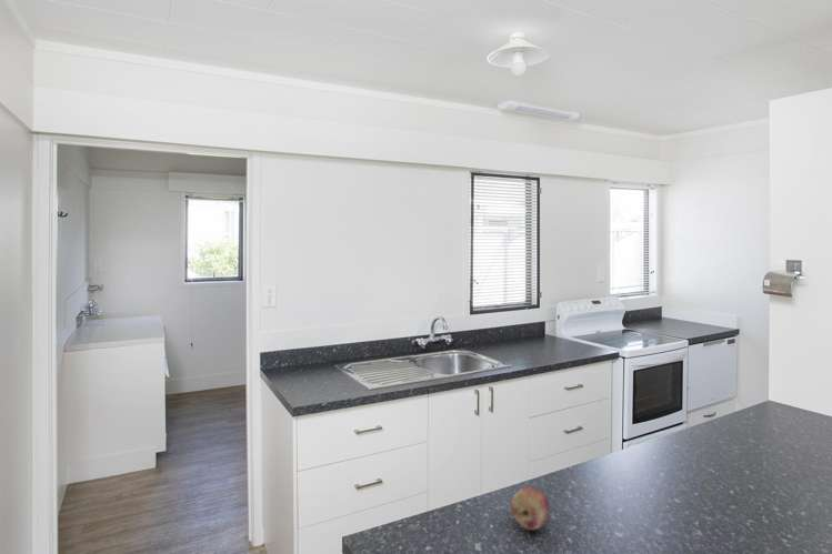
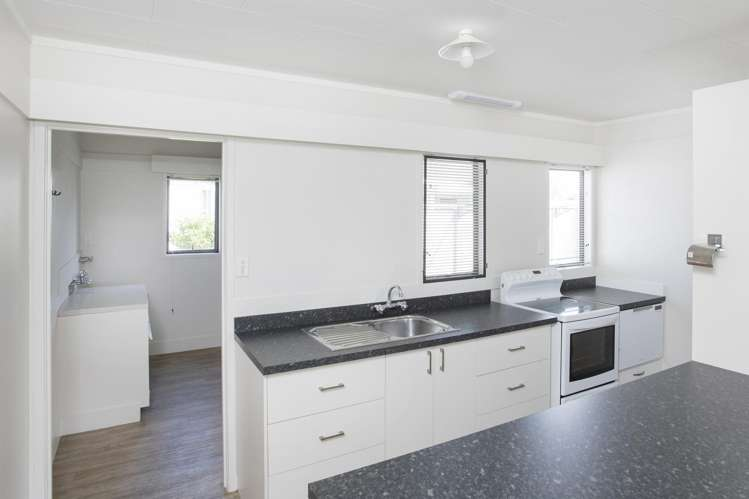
- fruit (530, 507)
